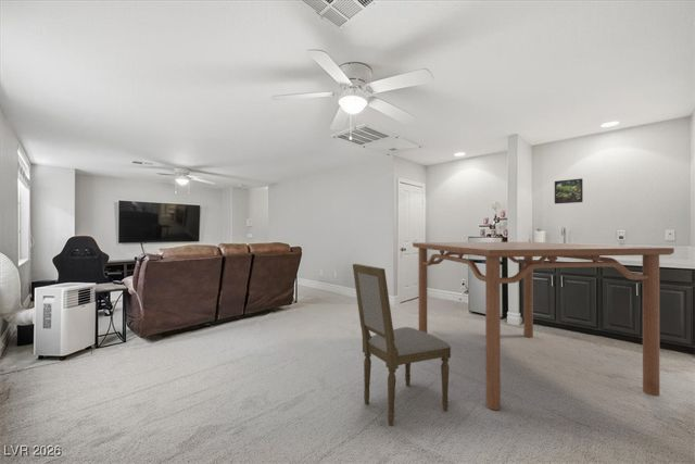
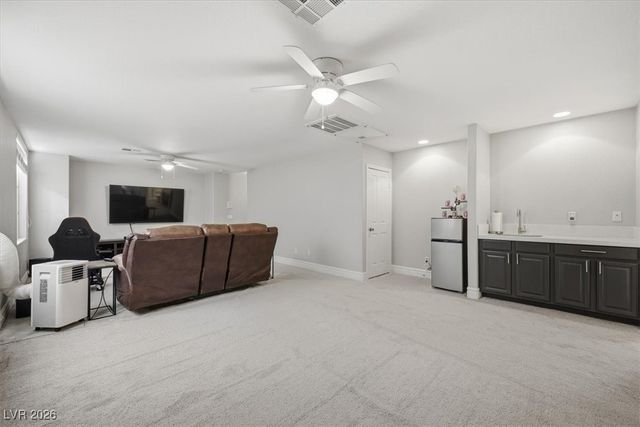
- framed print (568, 191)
- dining chair (399, 335)
- dining table (523, 299)
